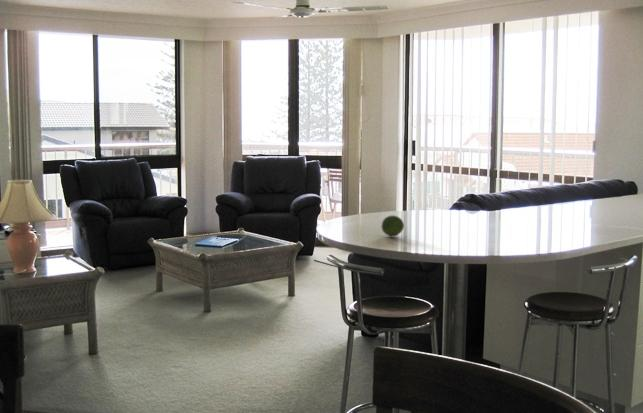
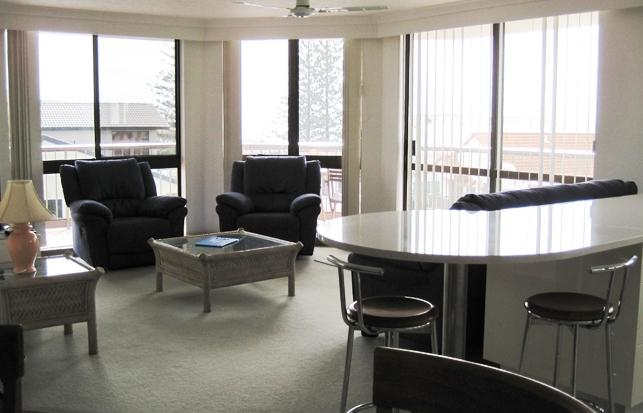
- fruit (392, 225)
